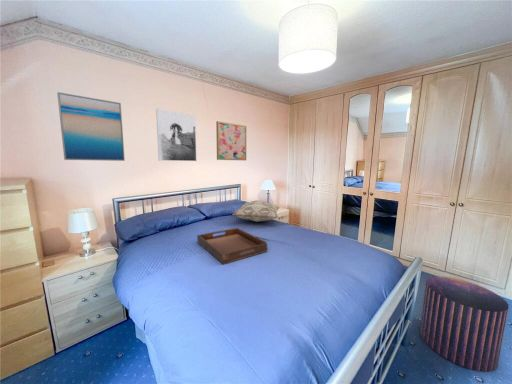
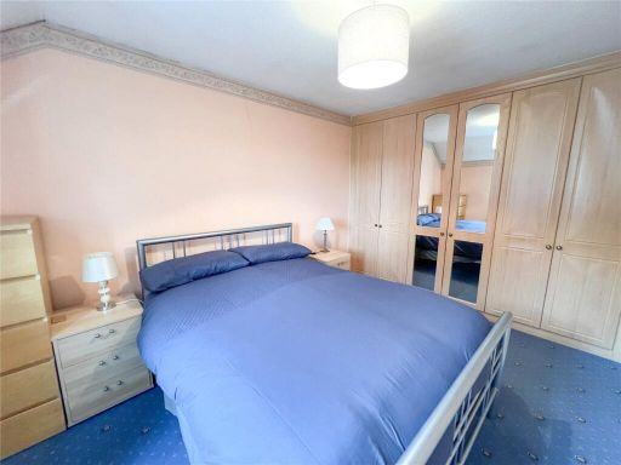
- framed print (177, 137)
- decorative pillow (257, 210)
- wall art (232, 142)
- wall art (94, 129)
- pouf (459, 318)
- serving tray (231, 242)
